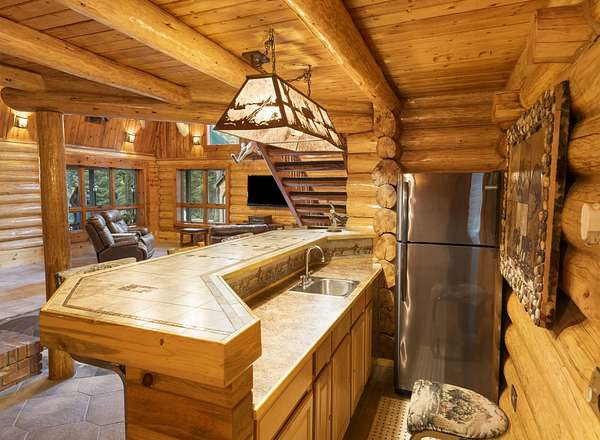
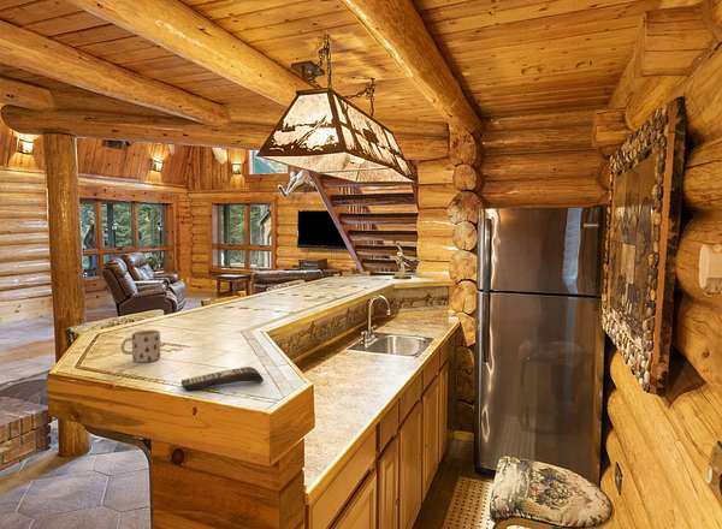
+ mug (141, 346)
+ remote control (223, 378)
